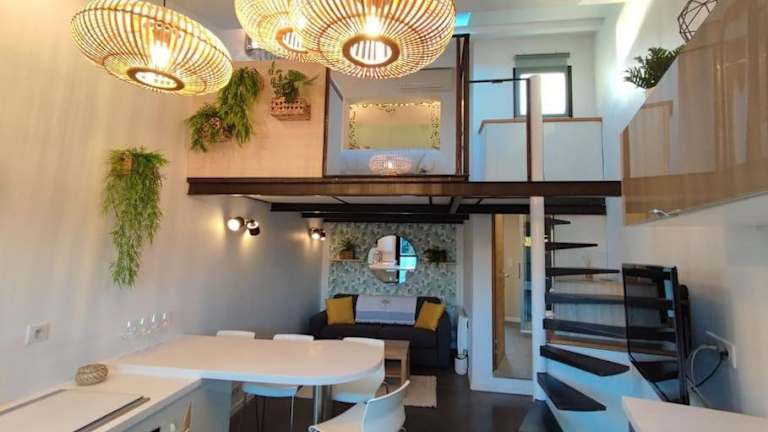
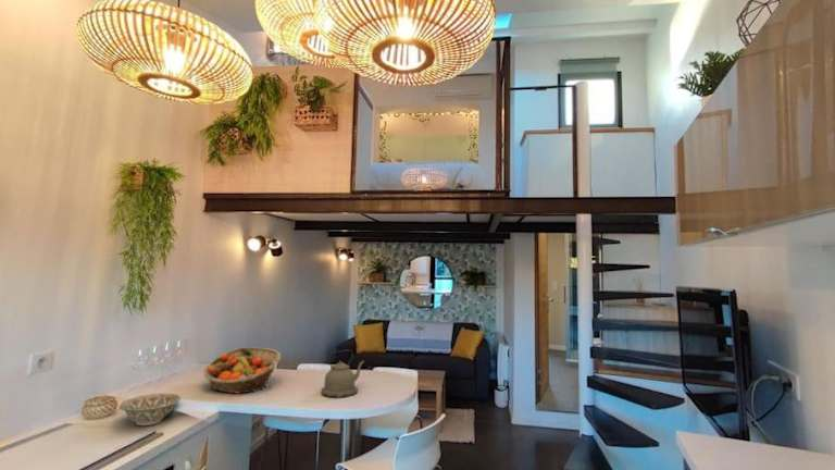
+ fruit basket (242, 369)
+ kettle (341, 370)
+ decorative bowl (150, 411)
